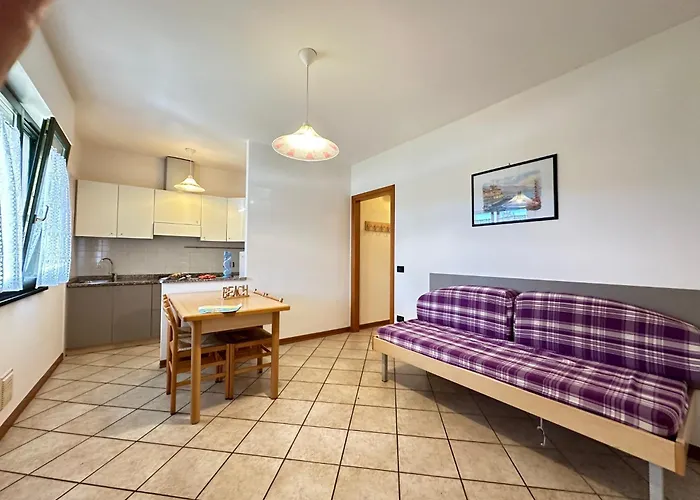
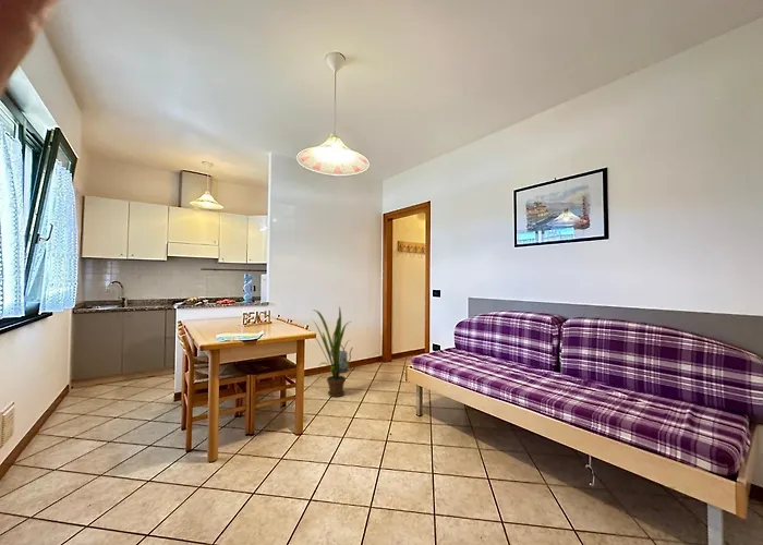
+ watering can (342, 356)
+ house plant (334, 351)
